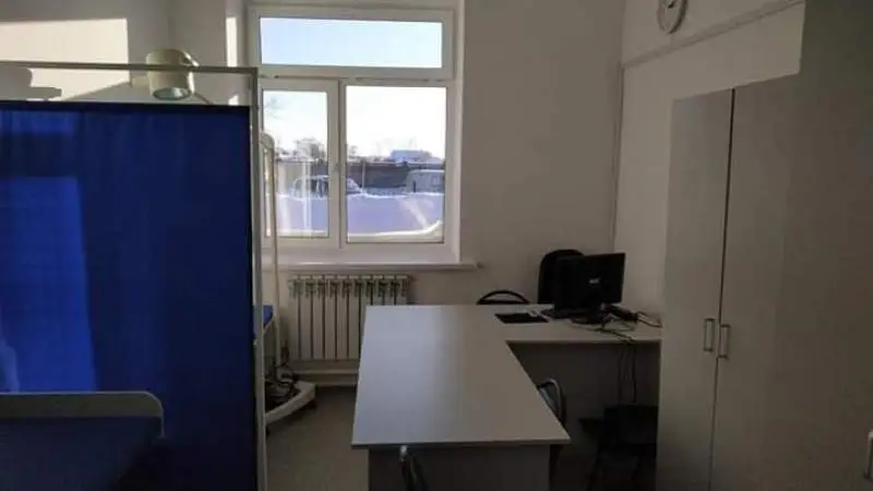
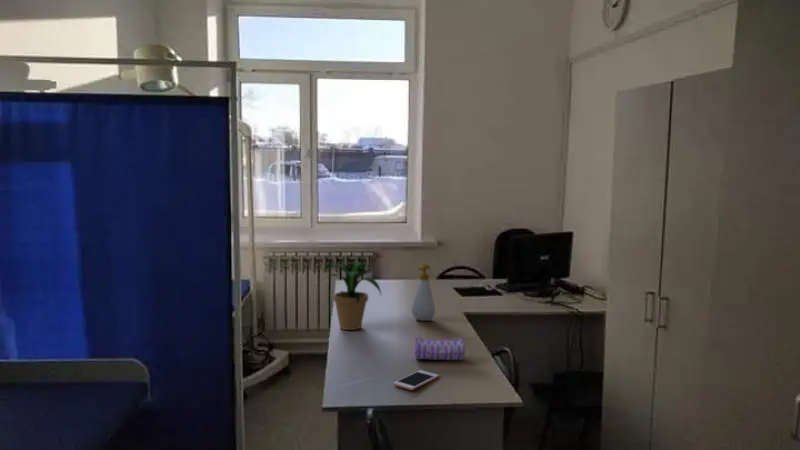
+ soap bottle (423, 292)
+ potted plant (350, 295)
+ cell phone (416, 379)
+ pencil case (439, 348)
